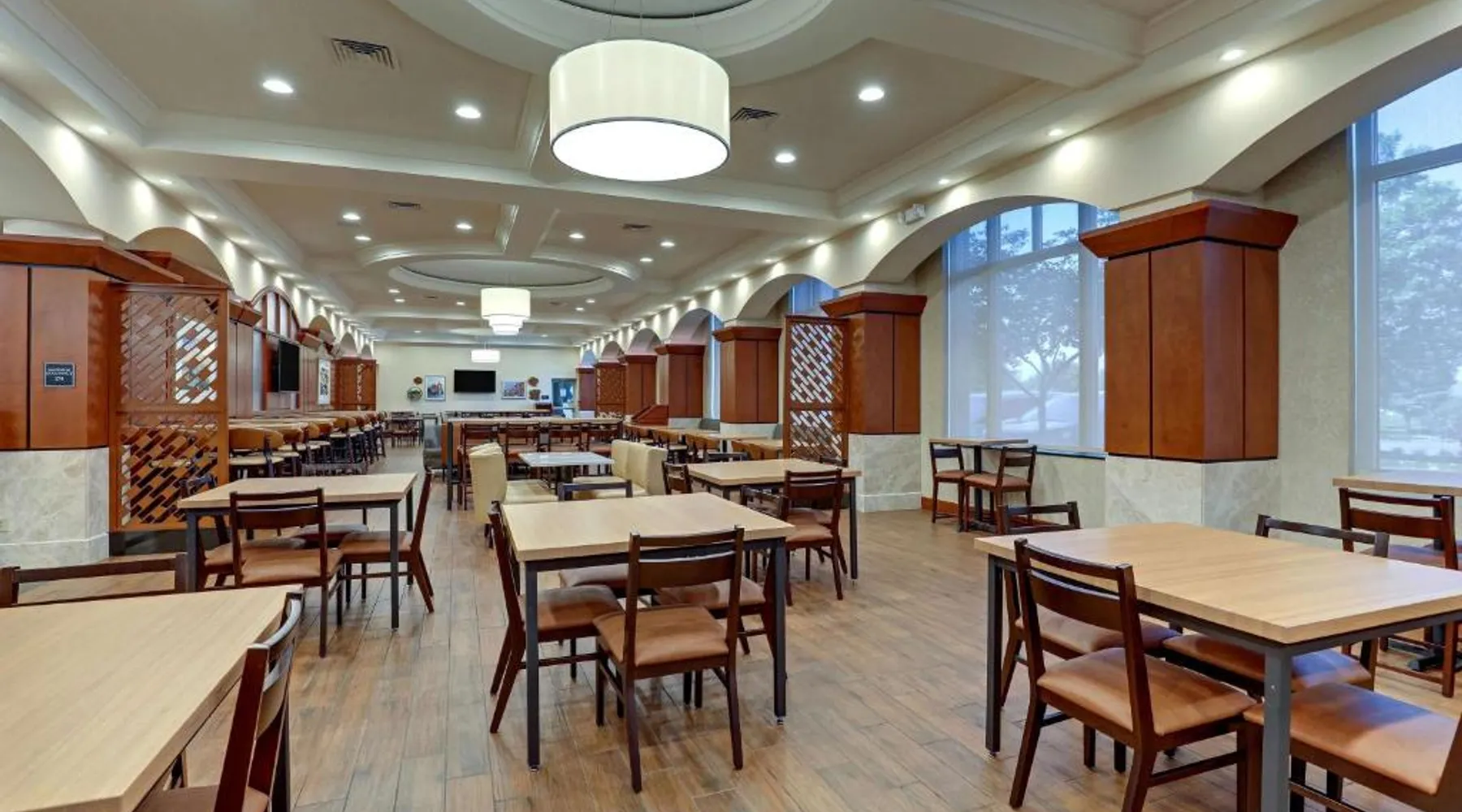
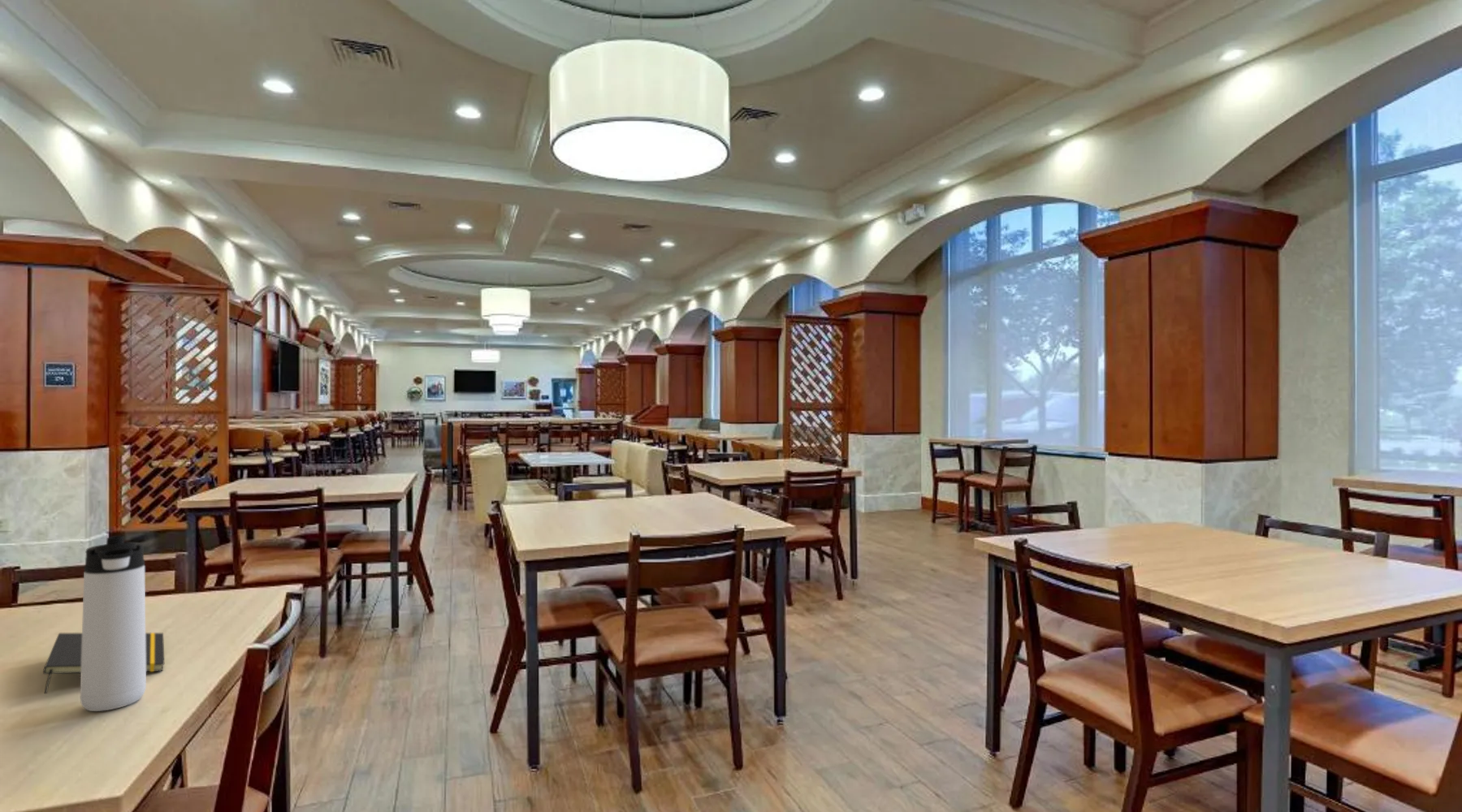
+ thermos bottle (115, 622)
+ notepad (81, 648)
